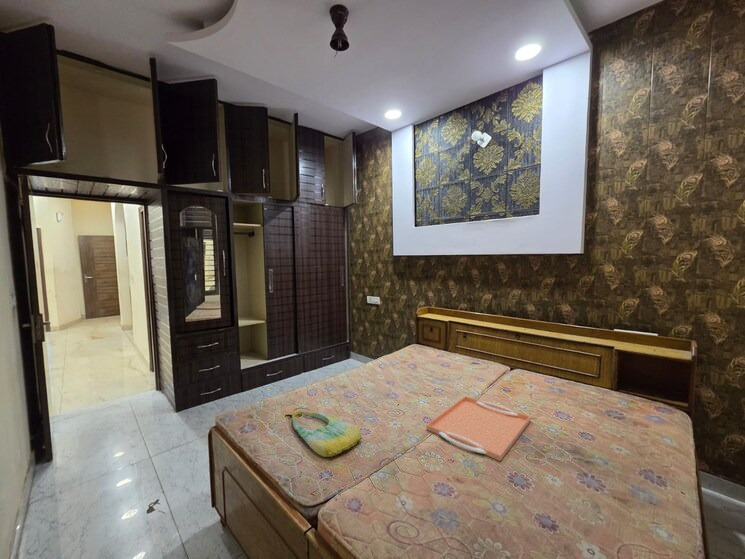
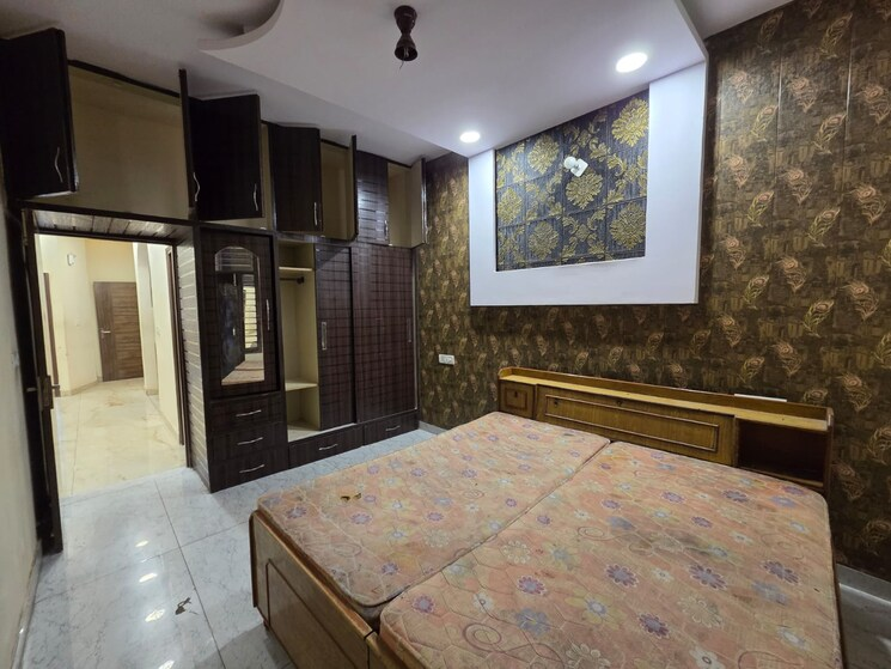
- serving tray (479, 422)
- tote bag (319, 428)
